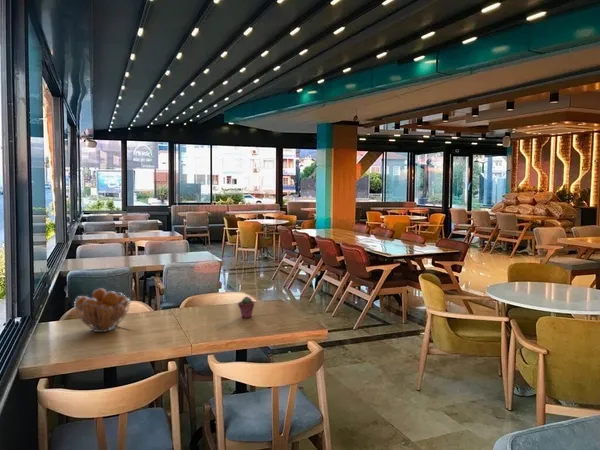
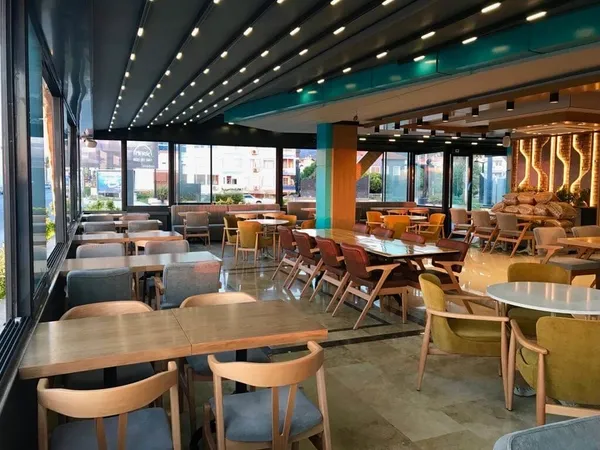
- fruit basket (103, 309)
- potted succulent (246, 306)
